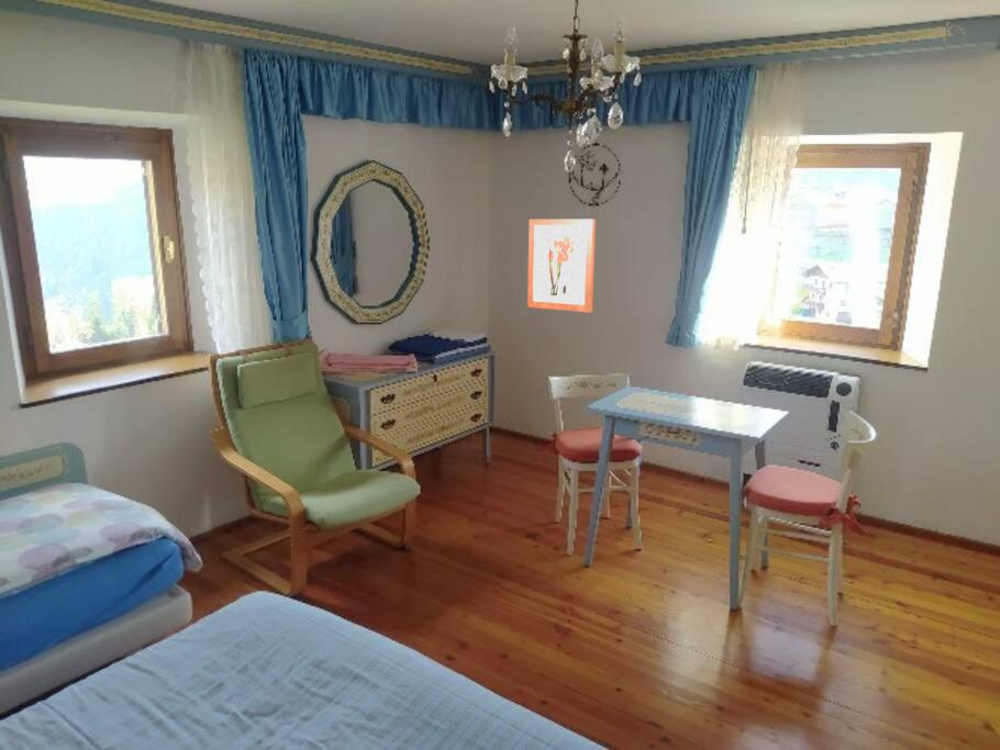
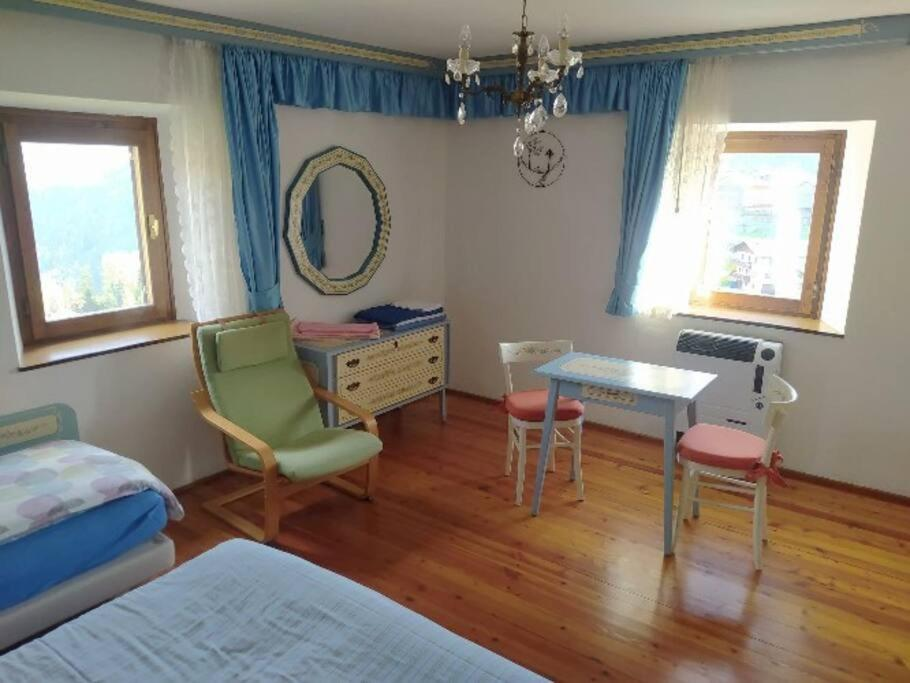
- wall art (559, 265)
